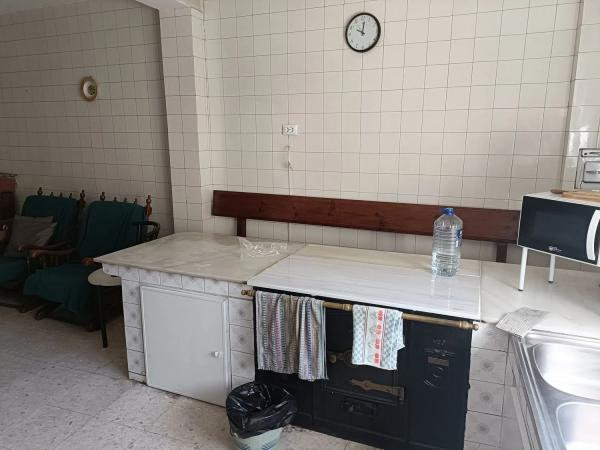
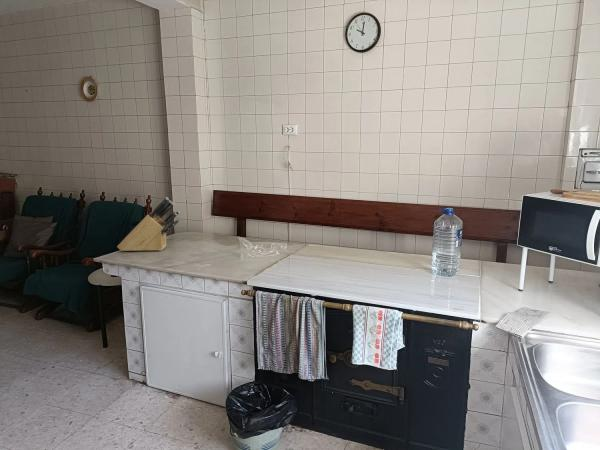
+ knife block (148, 223)
